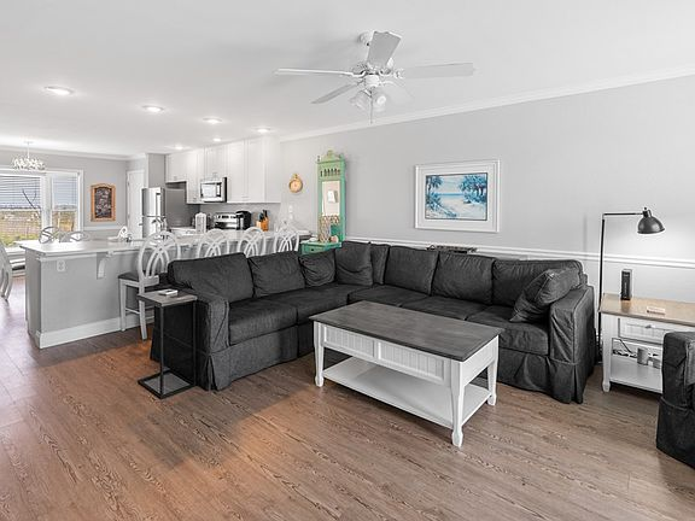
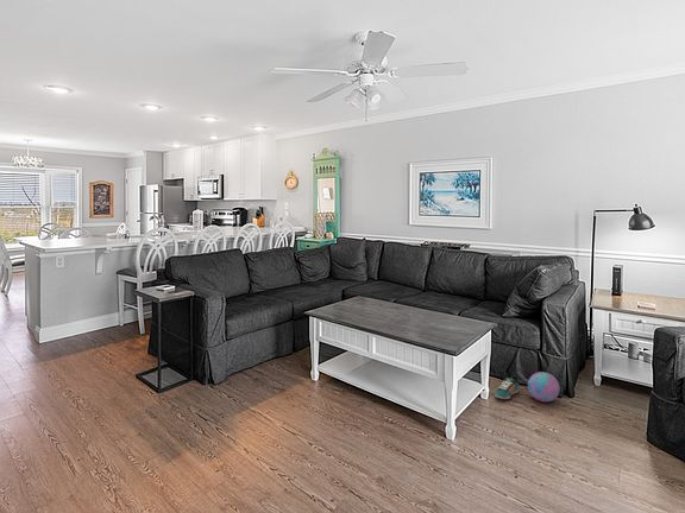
+ decorative ball (543, 386)
+ sneaker (505, 386)
